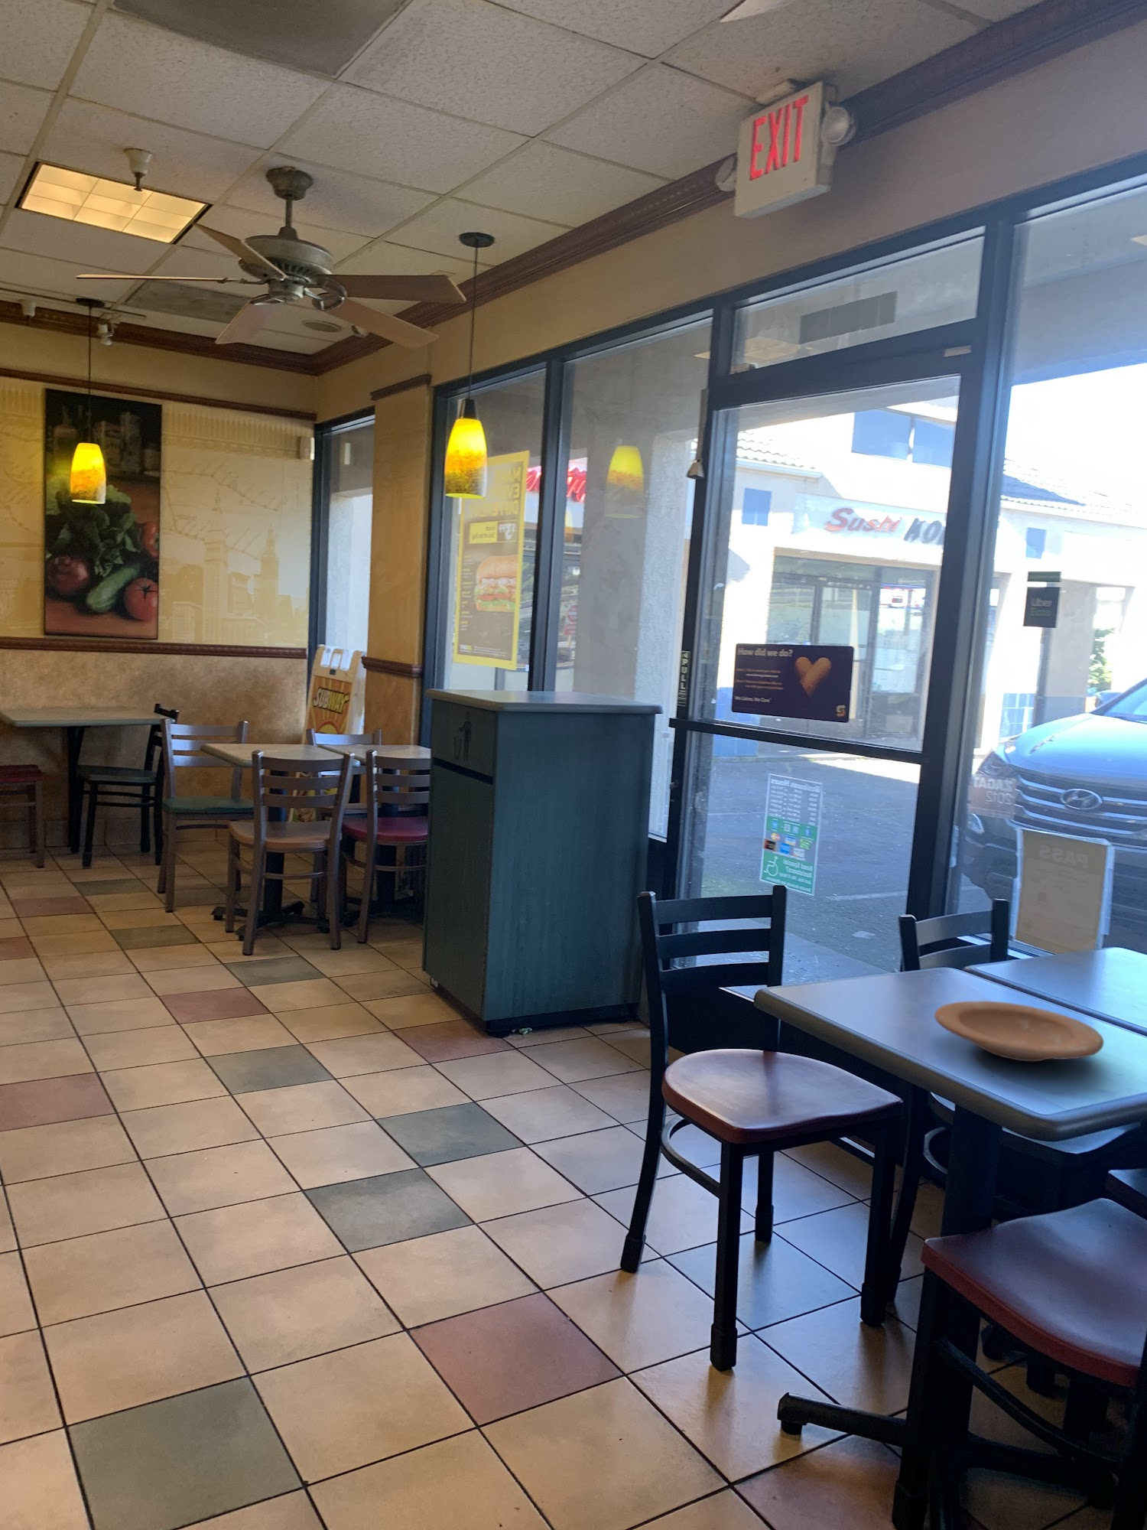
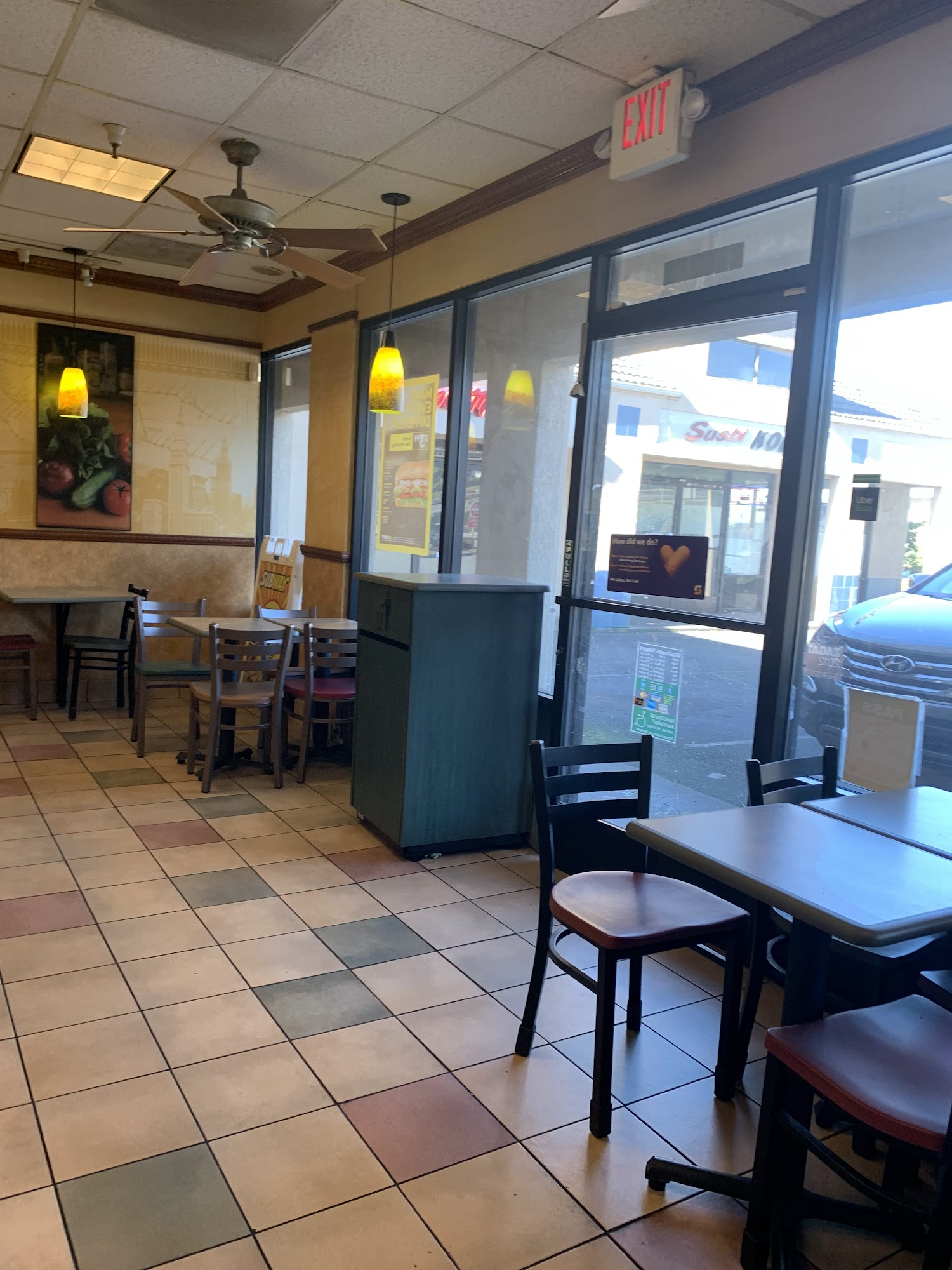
- plate (1016, 1036)
